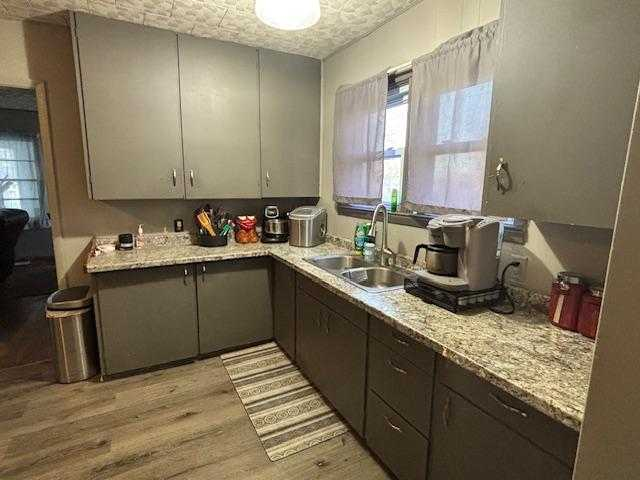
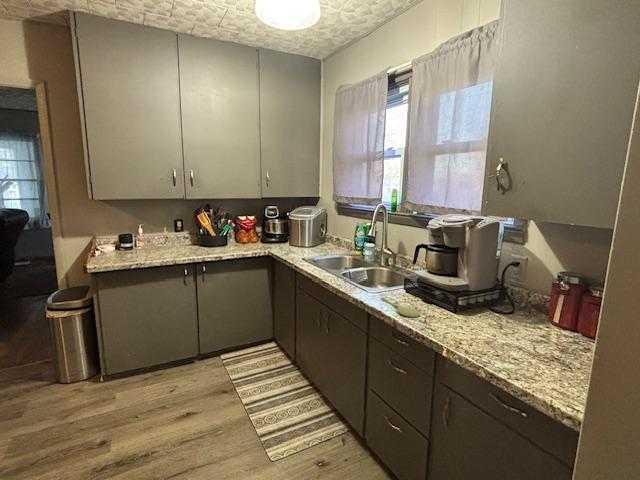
+ spoon (397, 305)
